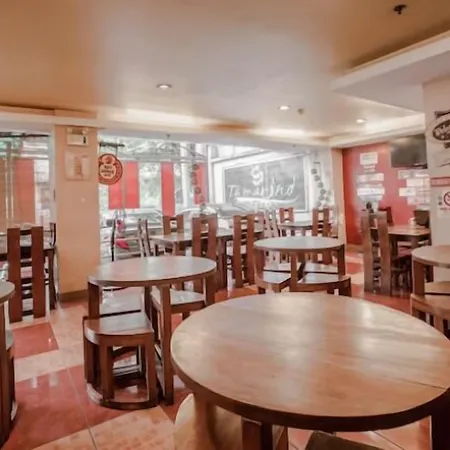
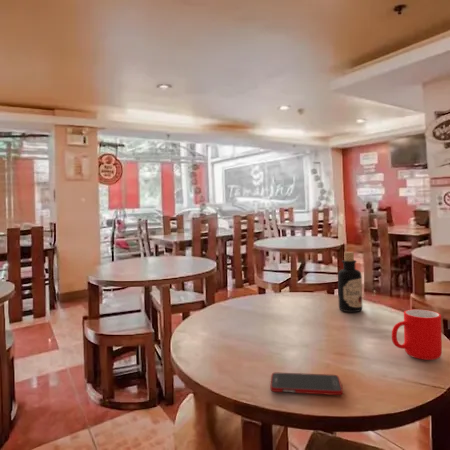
+ bottle (349, 281)
+ cup (415, 335)
+ cell phone (305, 383)
